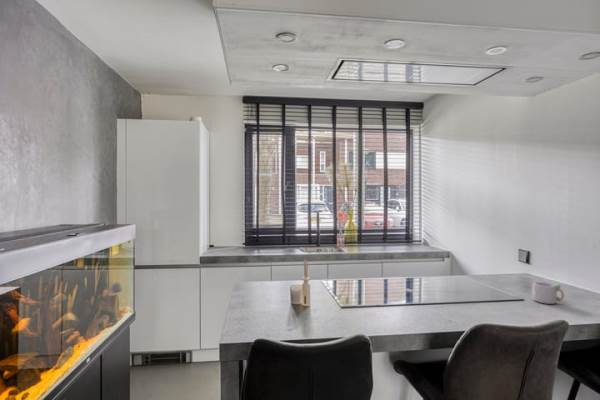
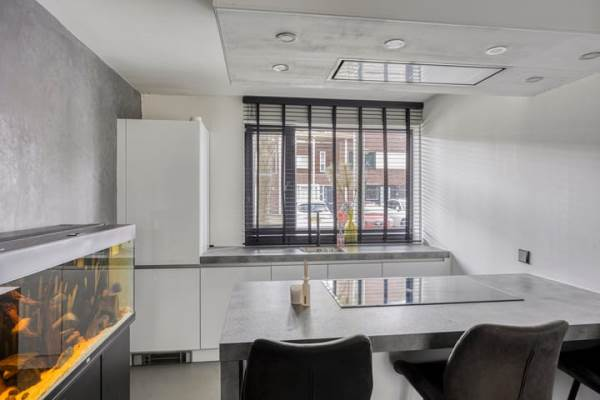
- mug (547, 292)
